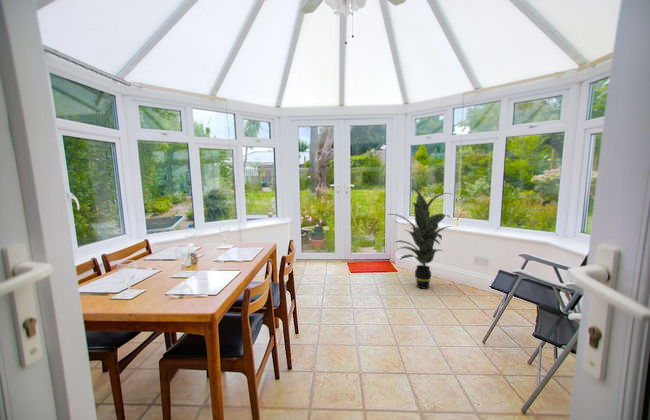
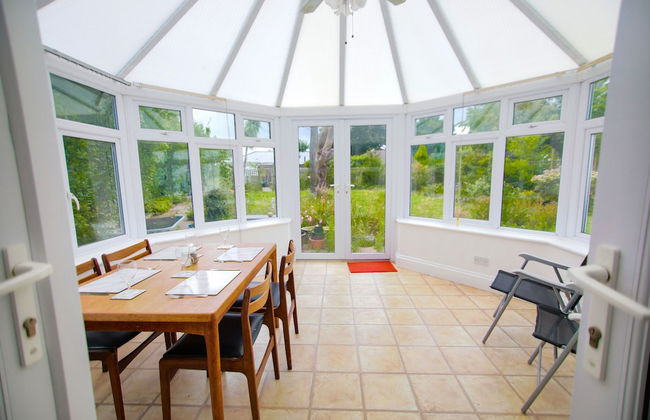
- indoor plant (421, 237)
